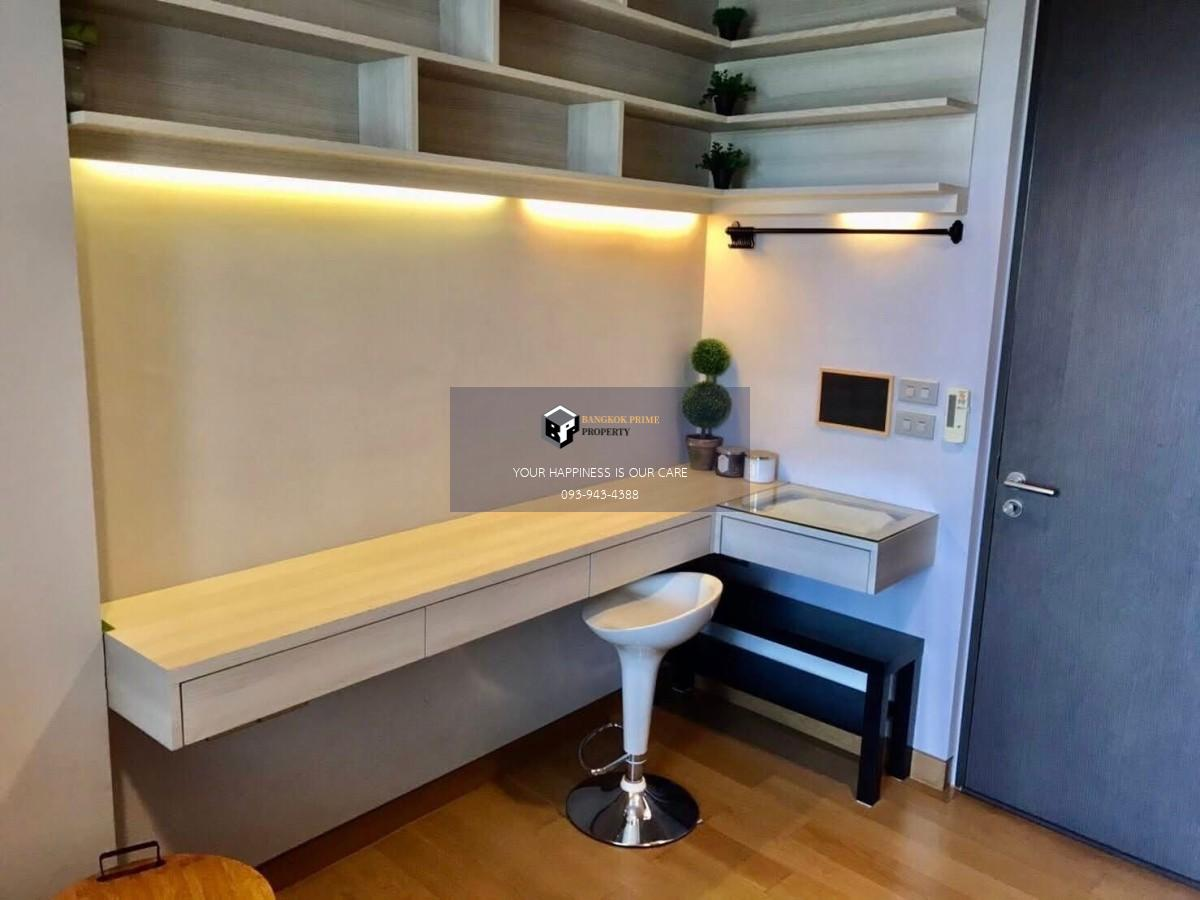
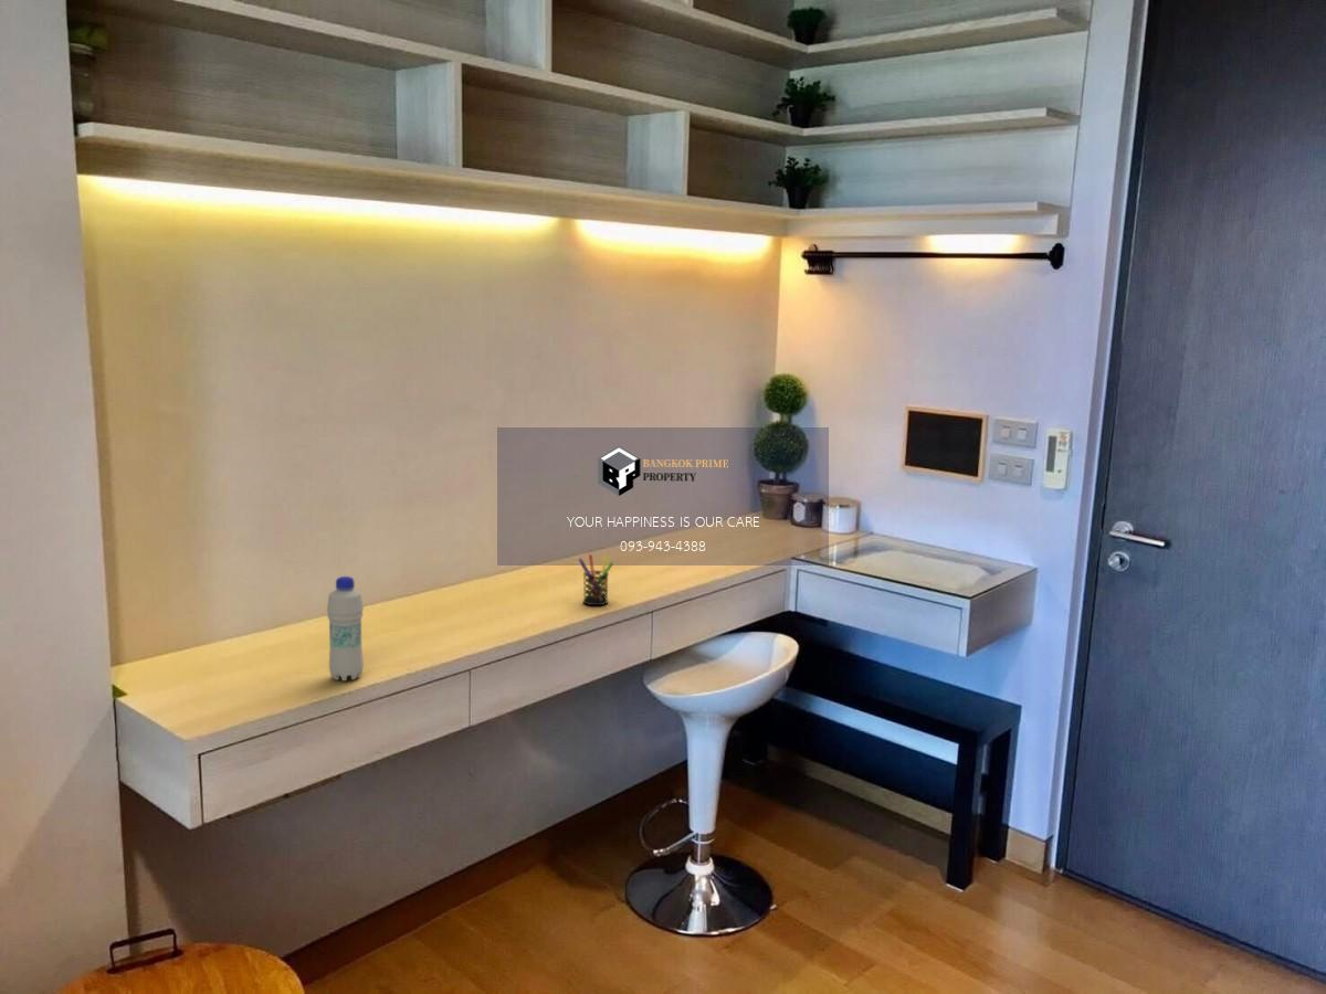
+ bottle (345, 626)
+ pen holder (598, 578)
